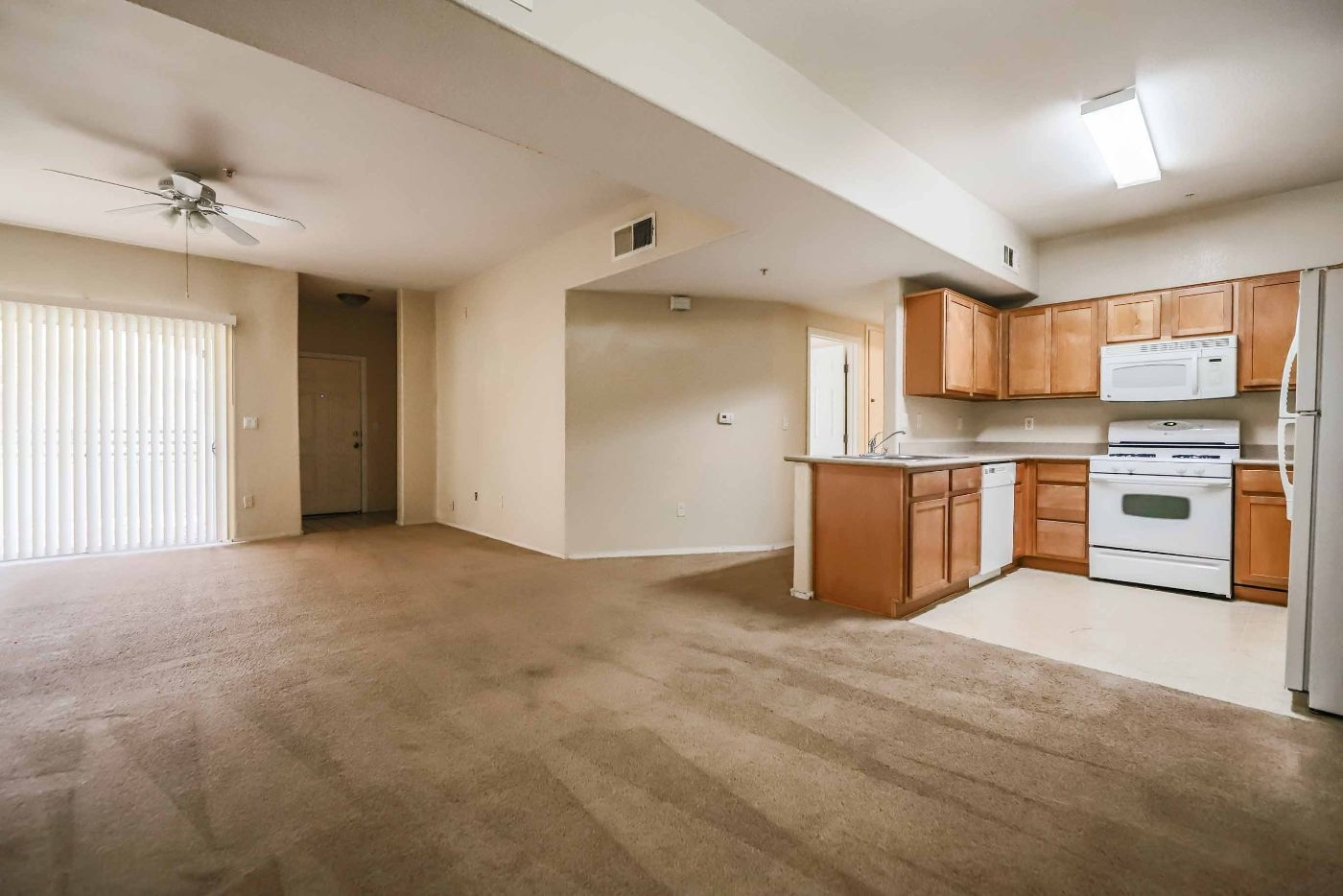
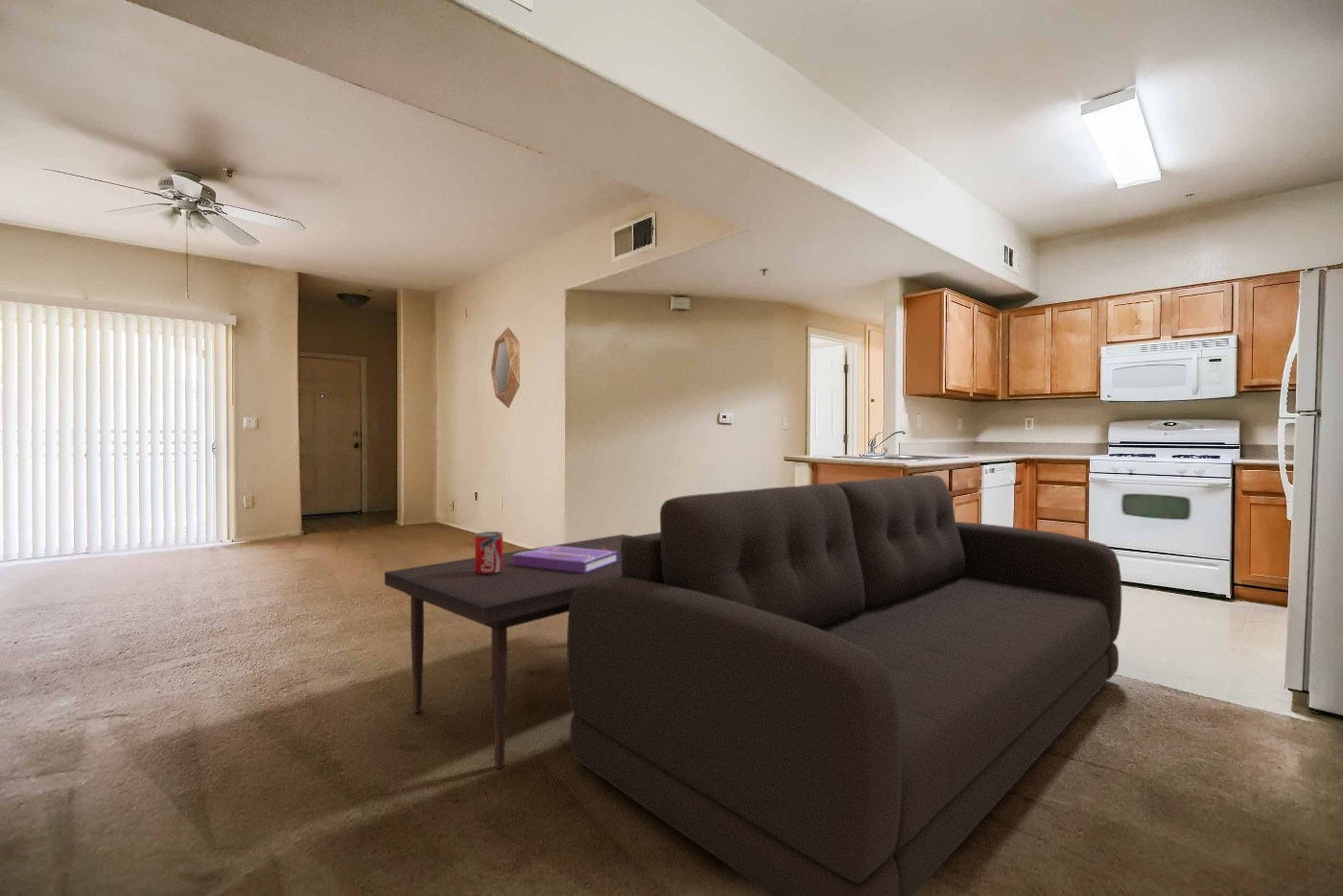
+ sofa (884, 601)
+ home mirror (504, 367)
+ coffee table (569, 605)
